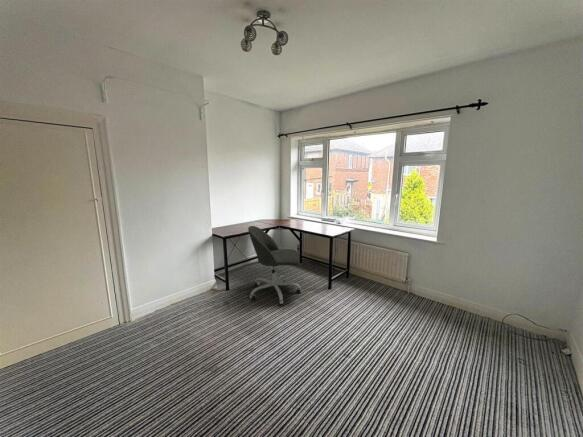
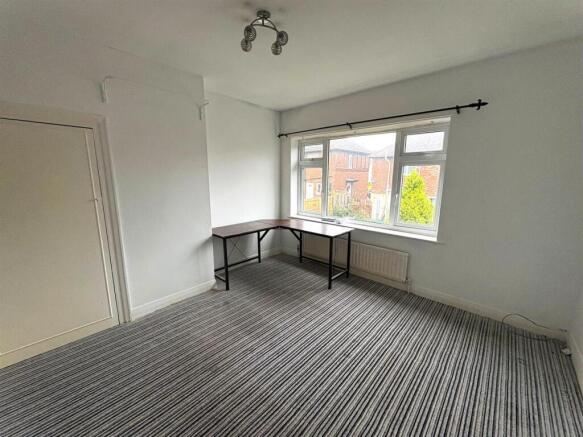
- office chair (275, 260)
